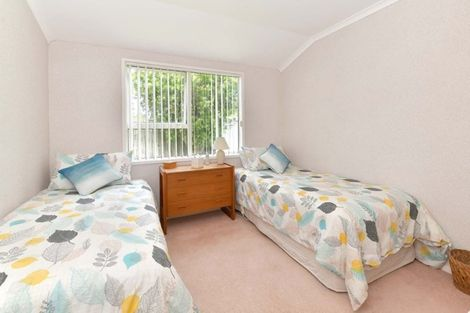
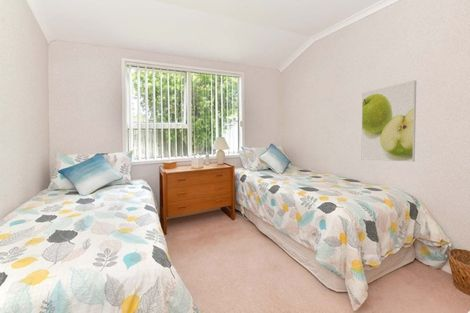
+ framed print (386, 124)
